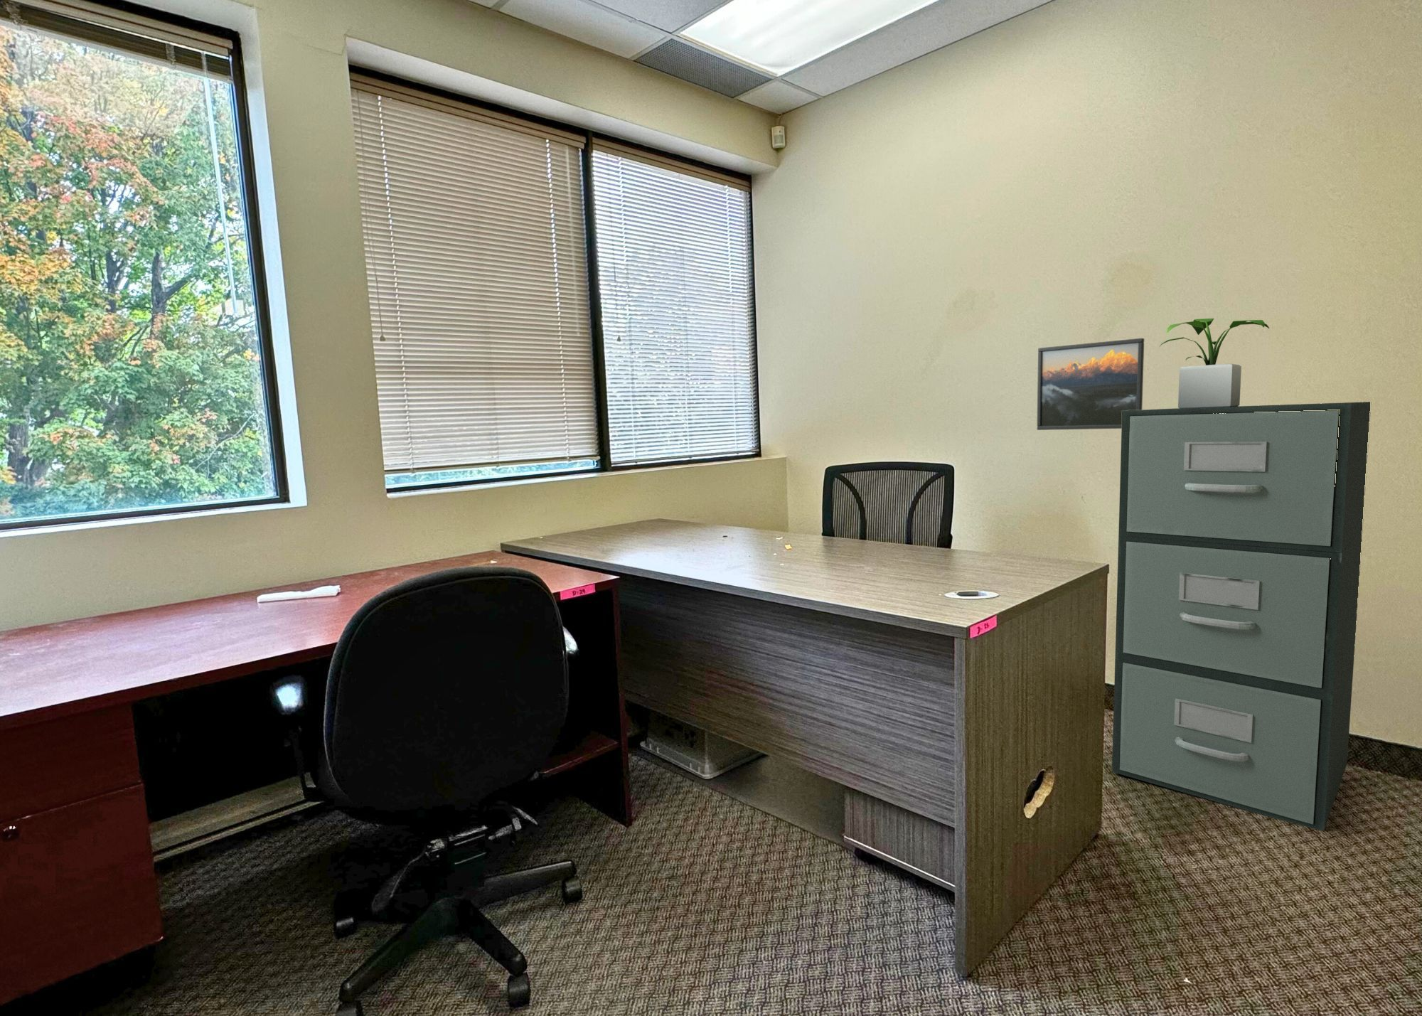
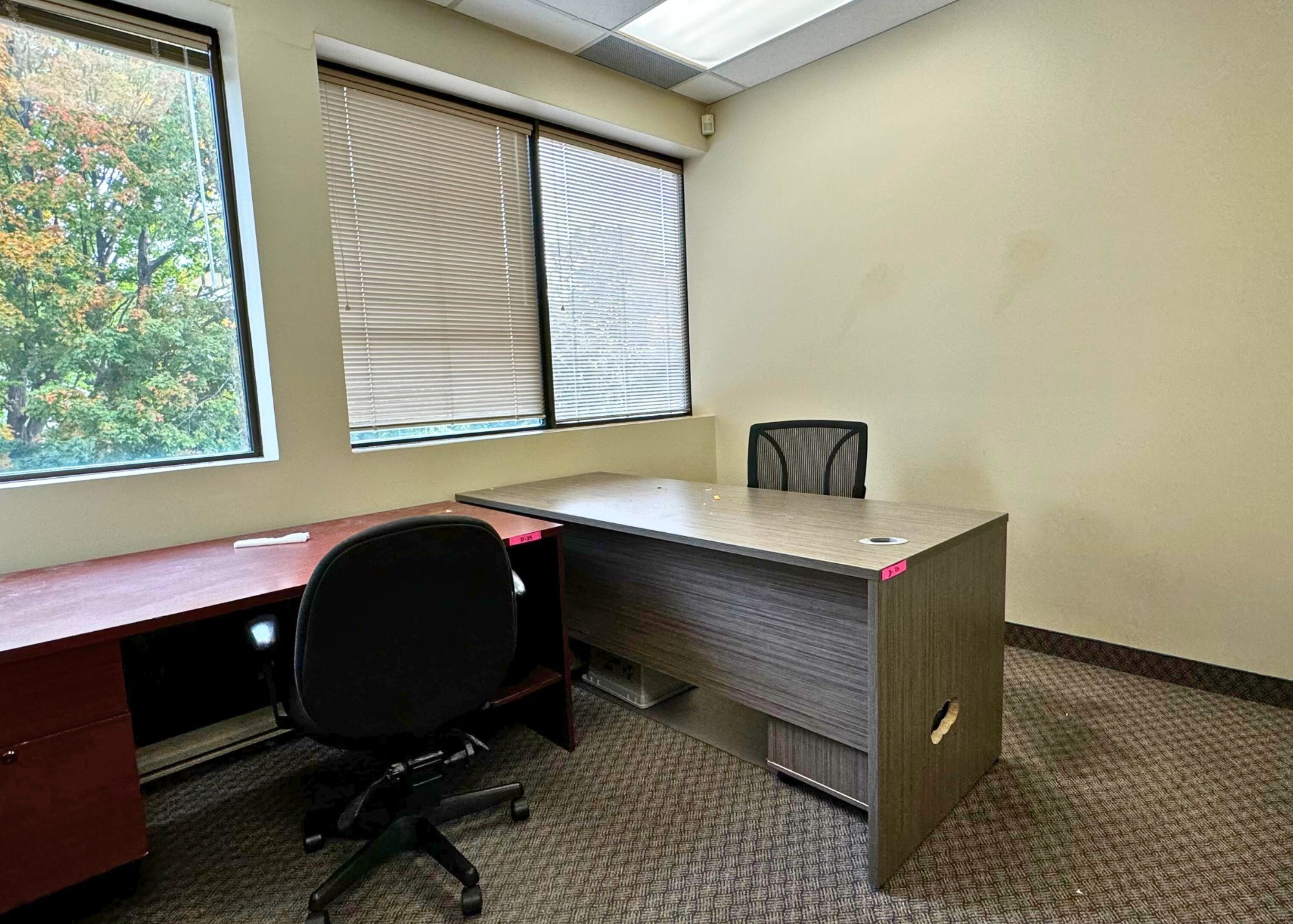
- filing cabinet (1236, 594)
- potted plant (1214, 361)
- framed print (1088, 386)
